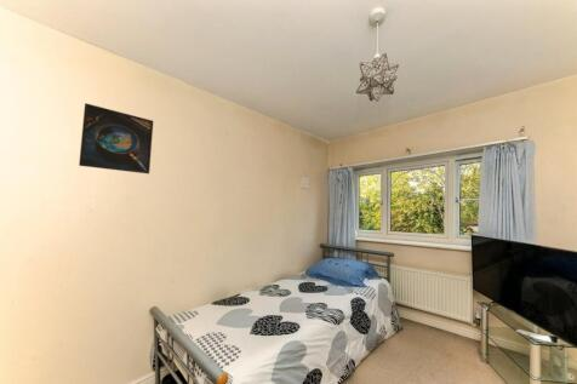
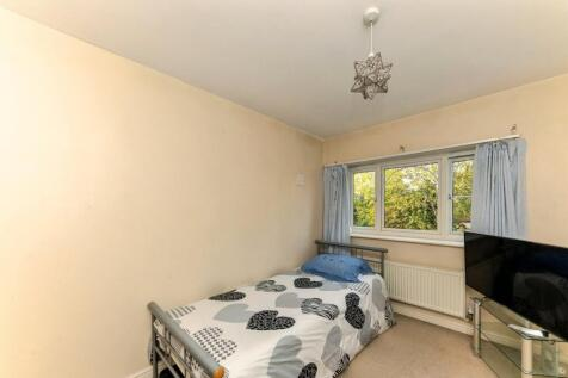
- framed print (119, 141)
